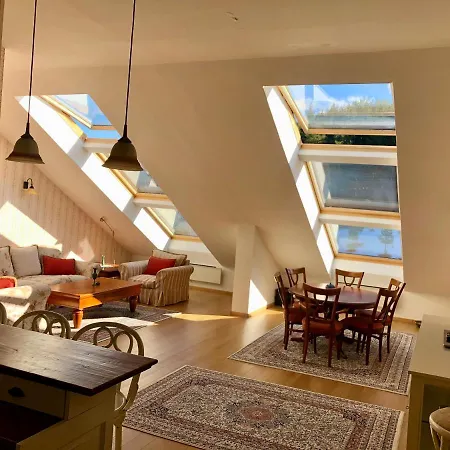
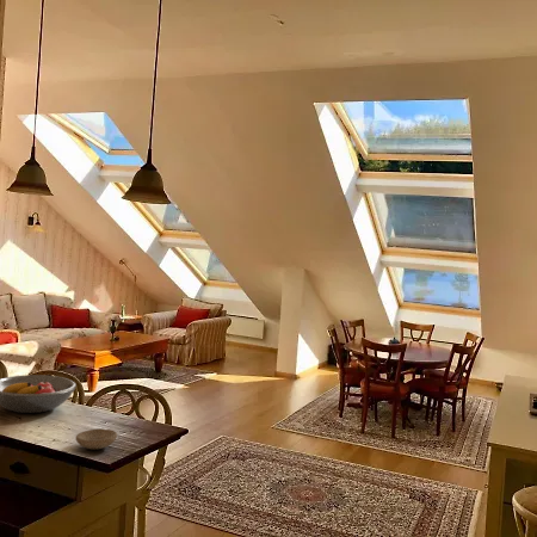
+ fruit bowl (32, 393)
+ bowl (95, 440)
